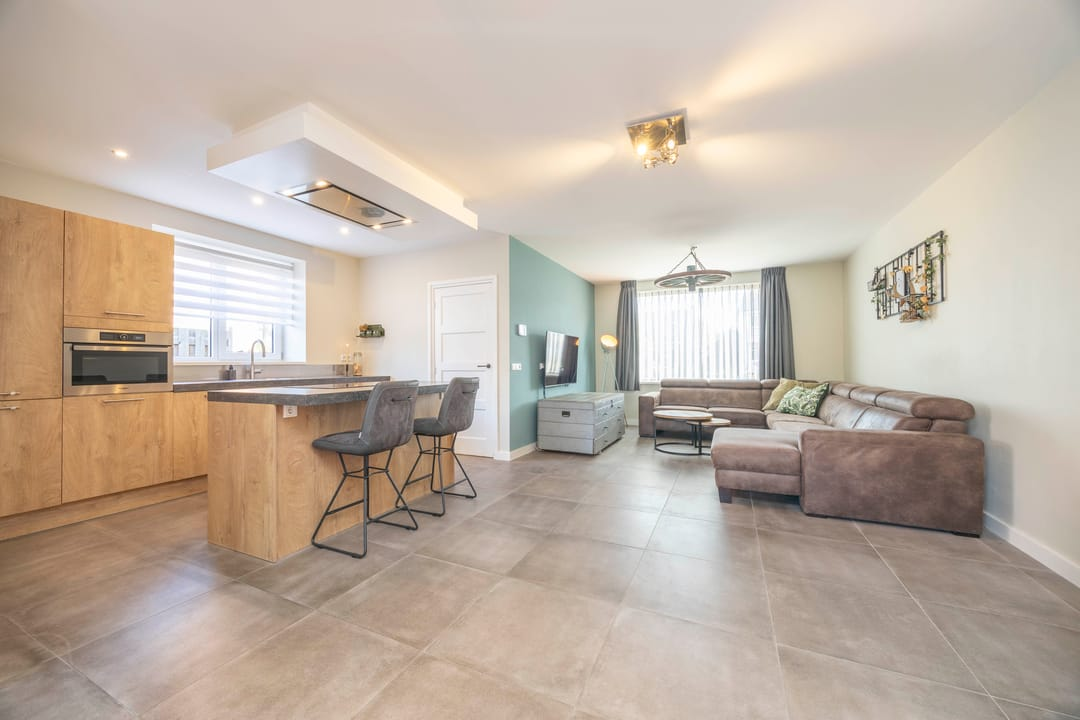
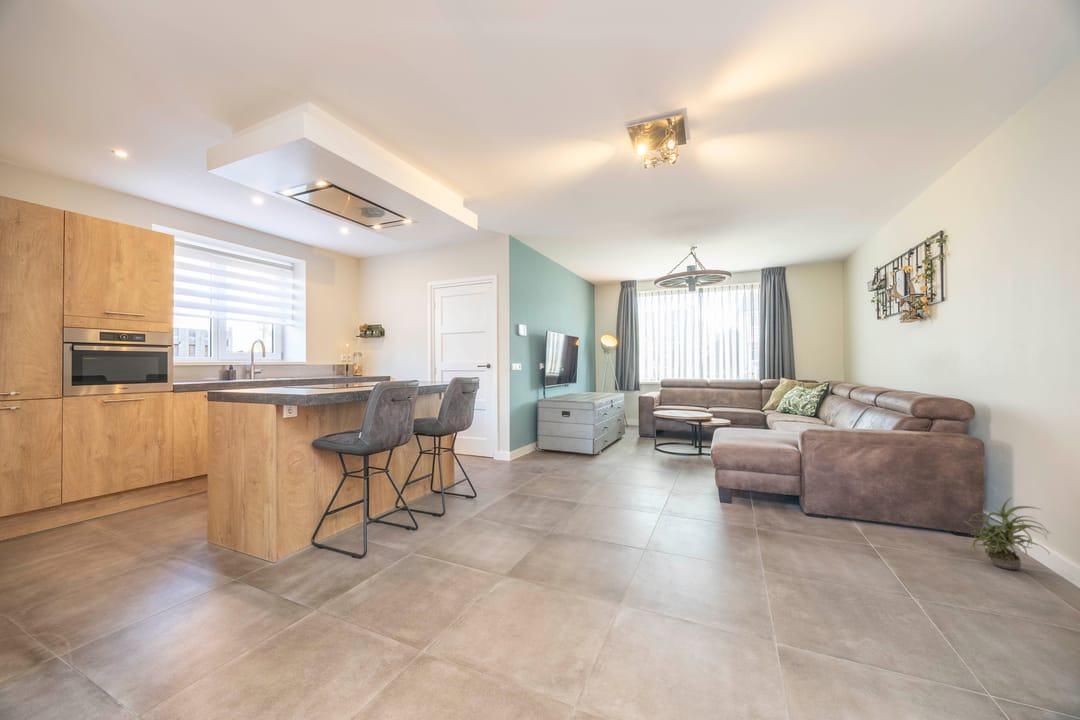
+ potted plant (1008, 535)
